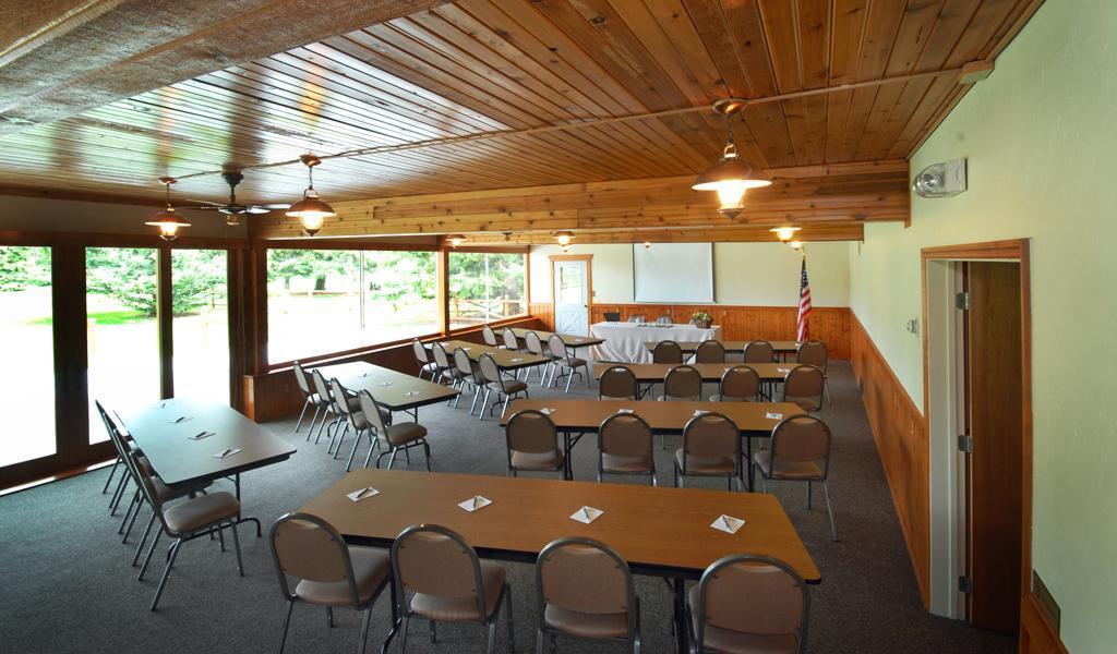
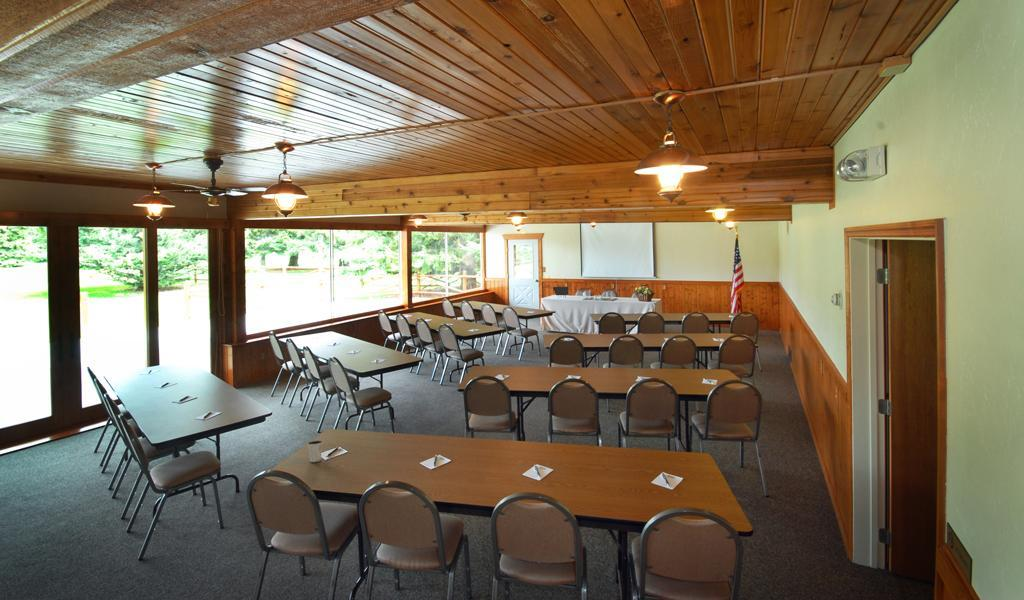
+ dixie cup (315, 451)
